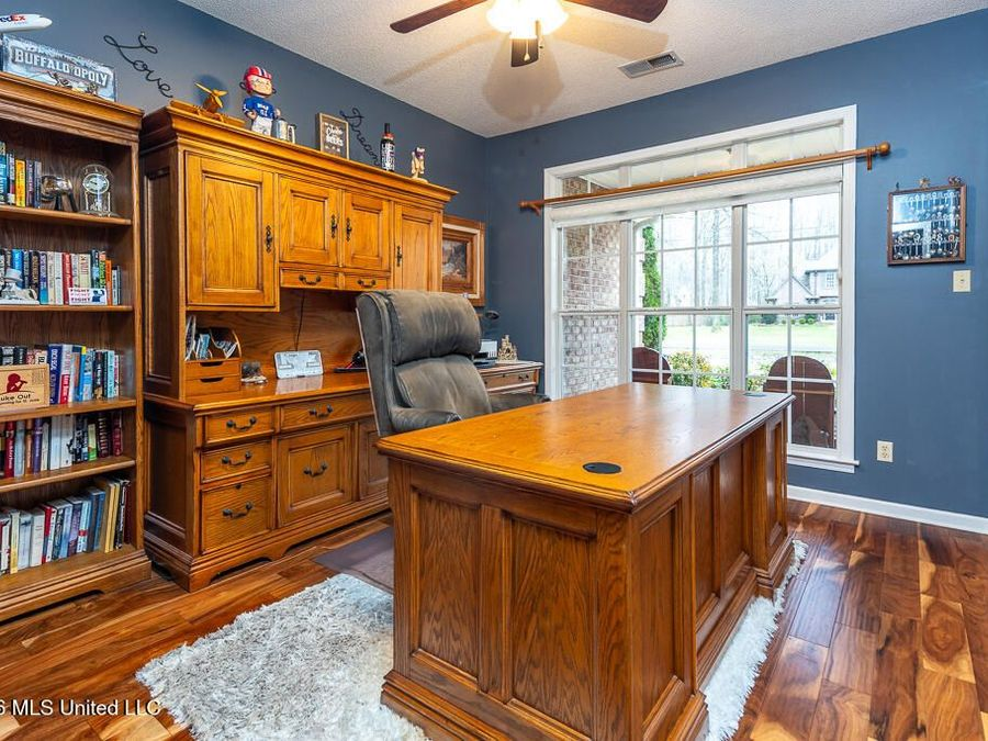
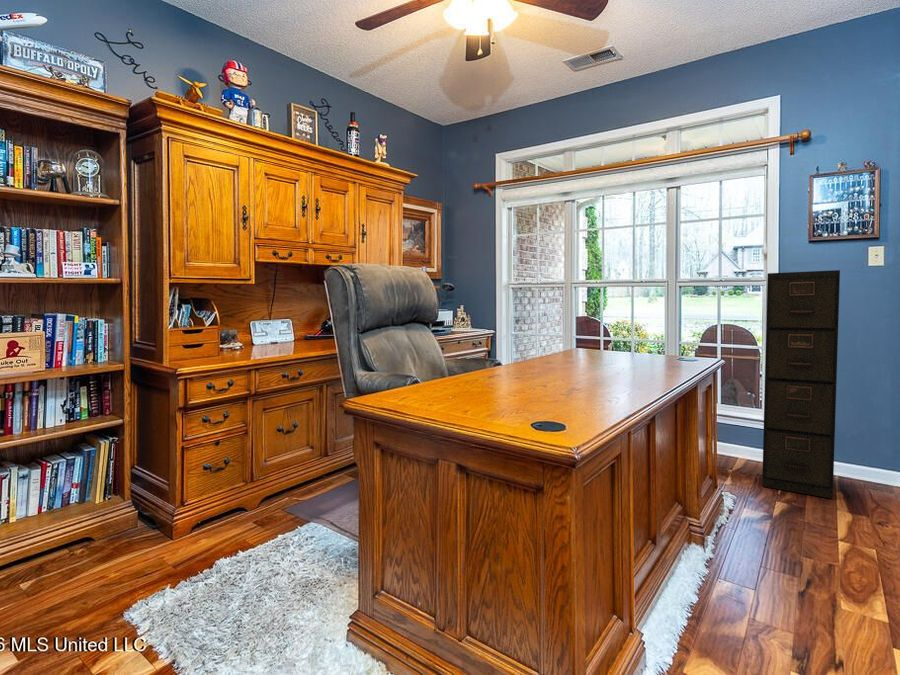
+ filing cabinet (801, 378)
